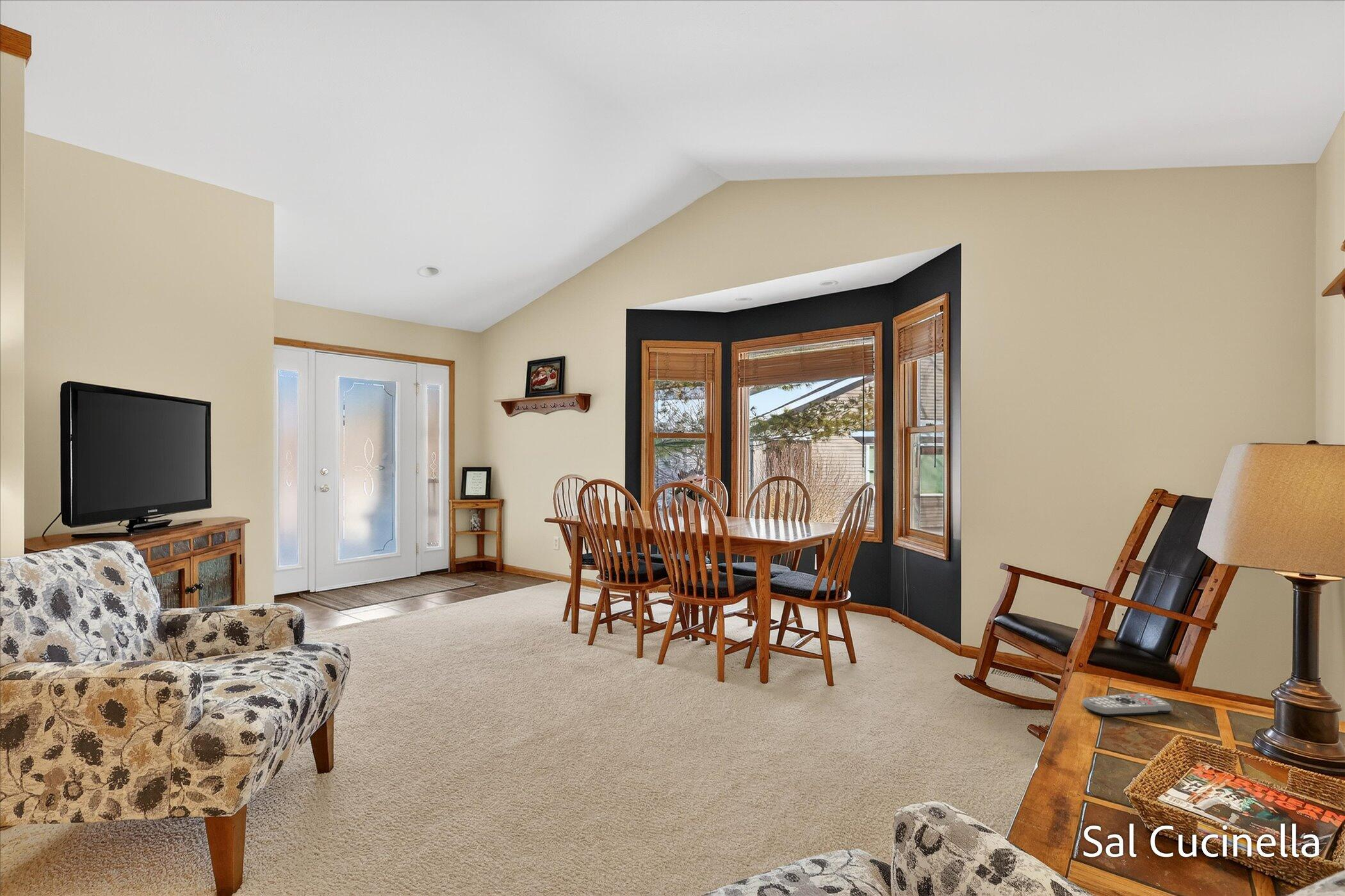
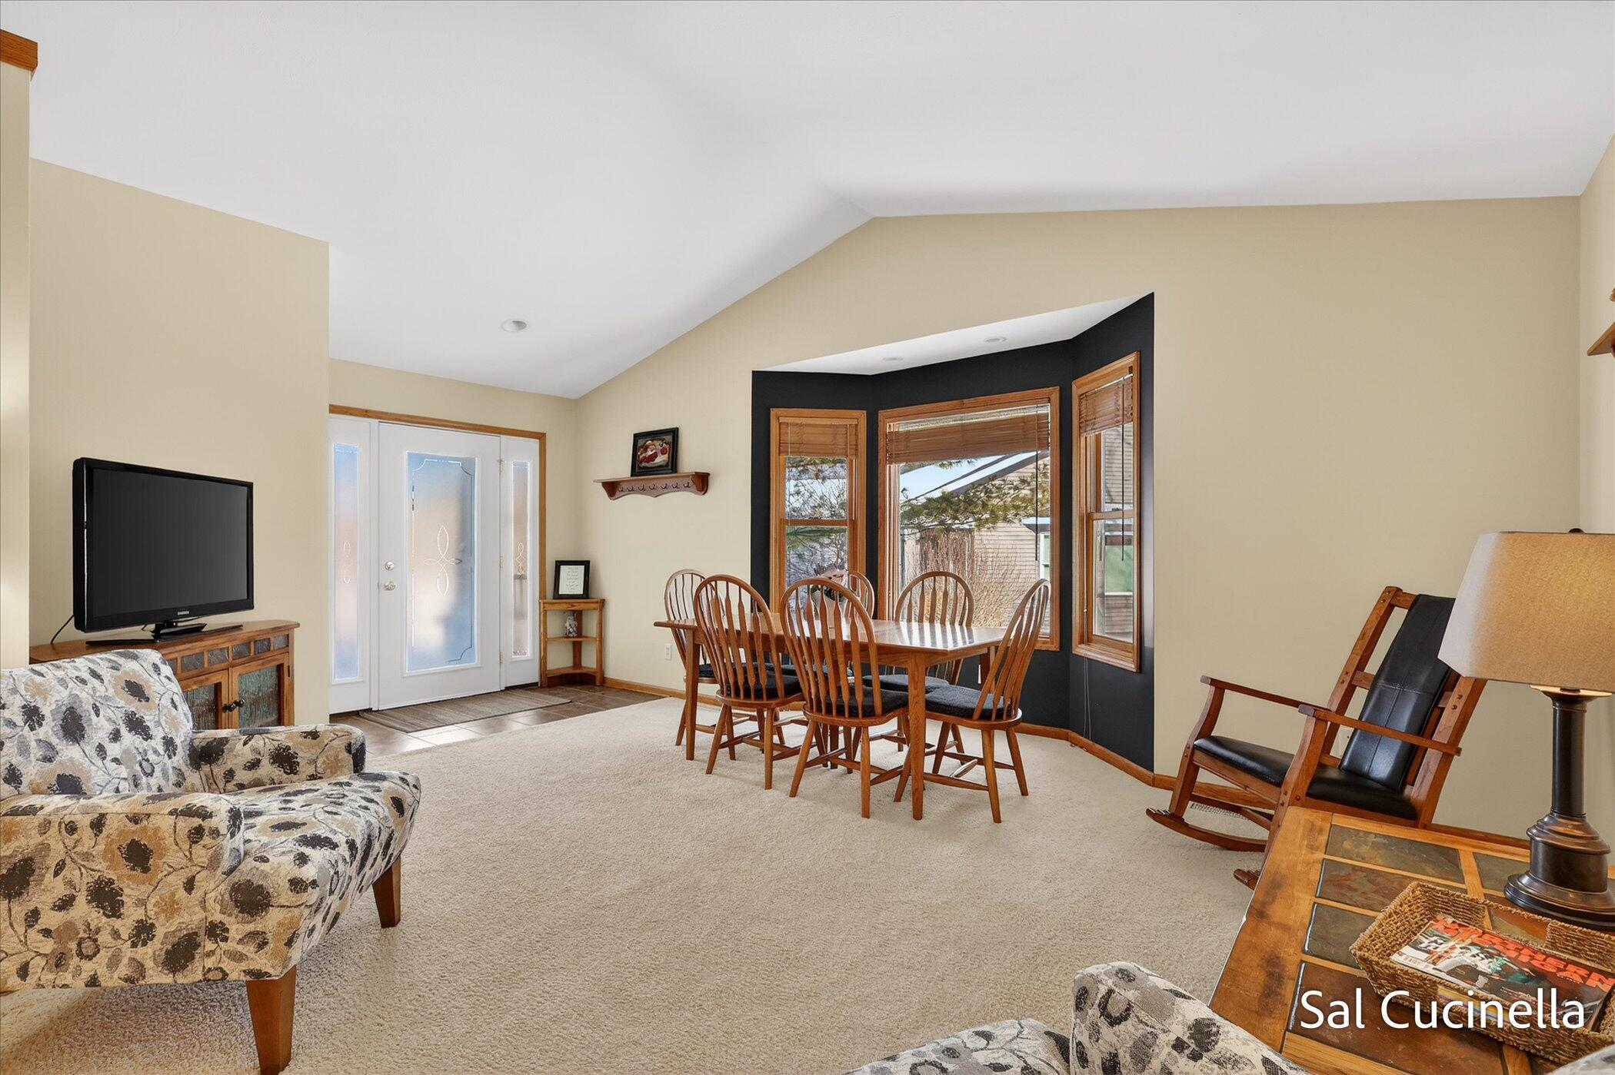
- remote control (1124, 705)
